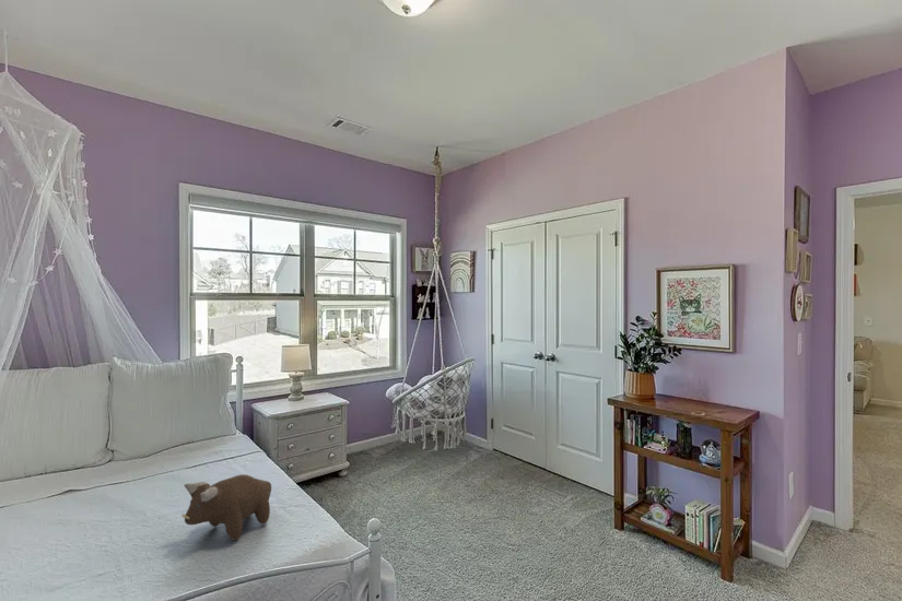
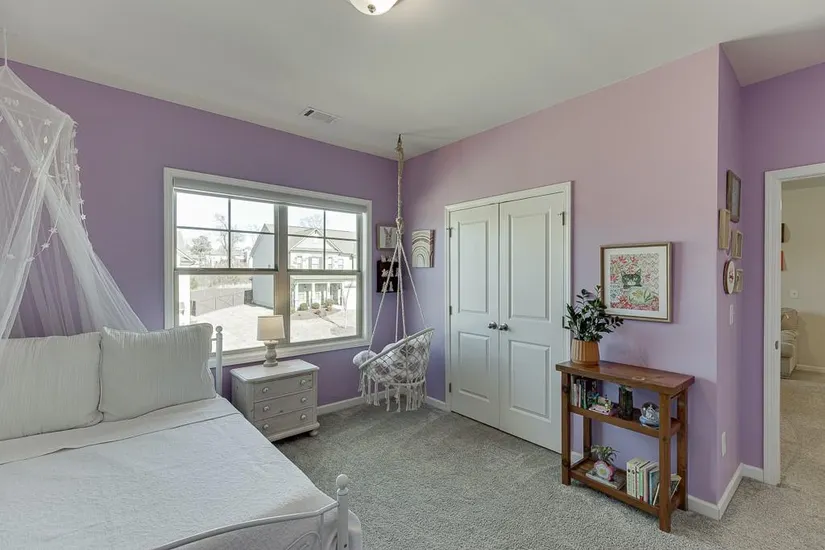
- plush toy (230, 503)
